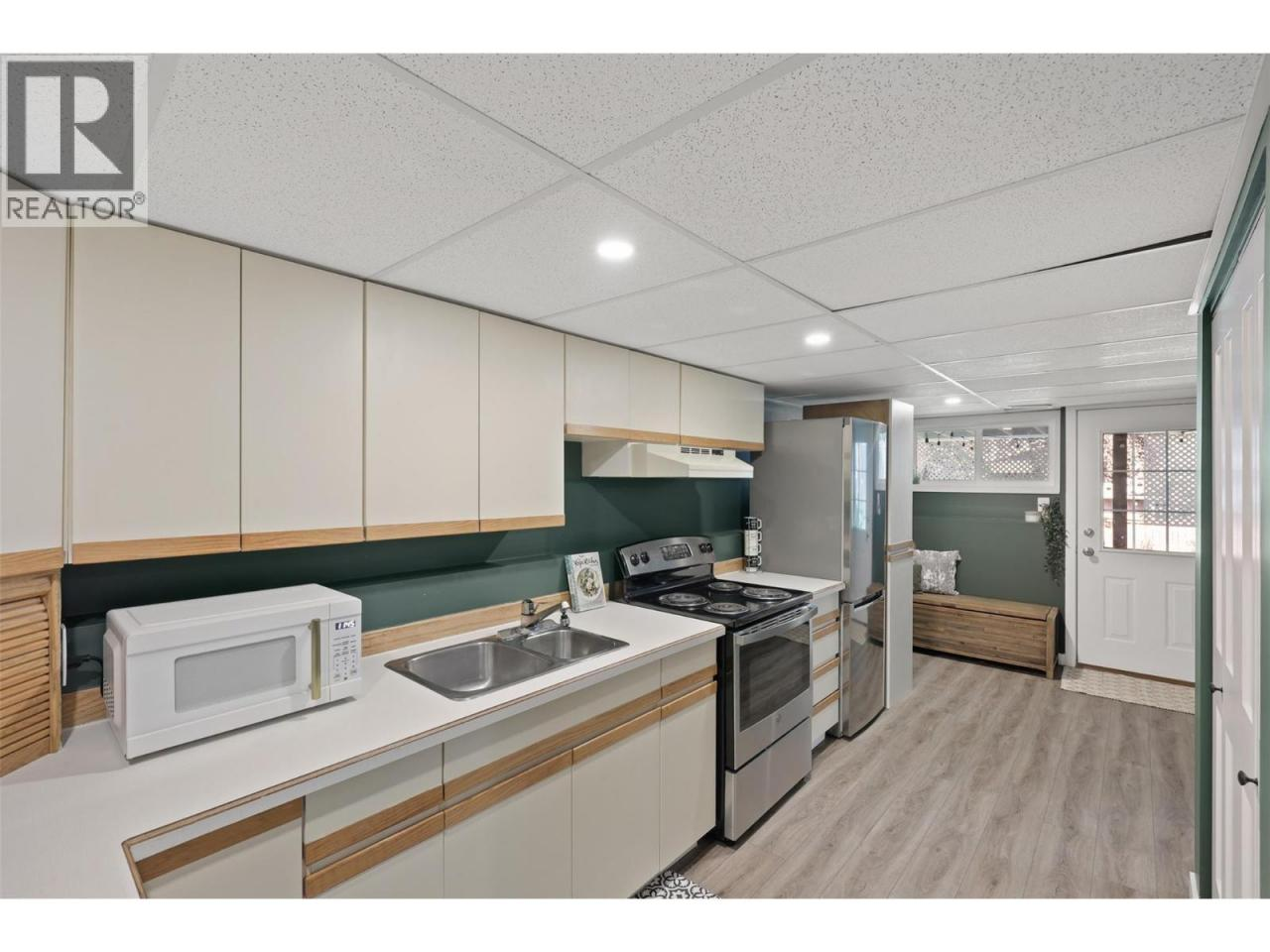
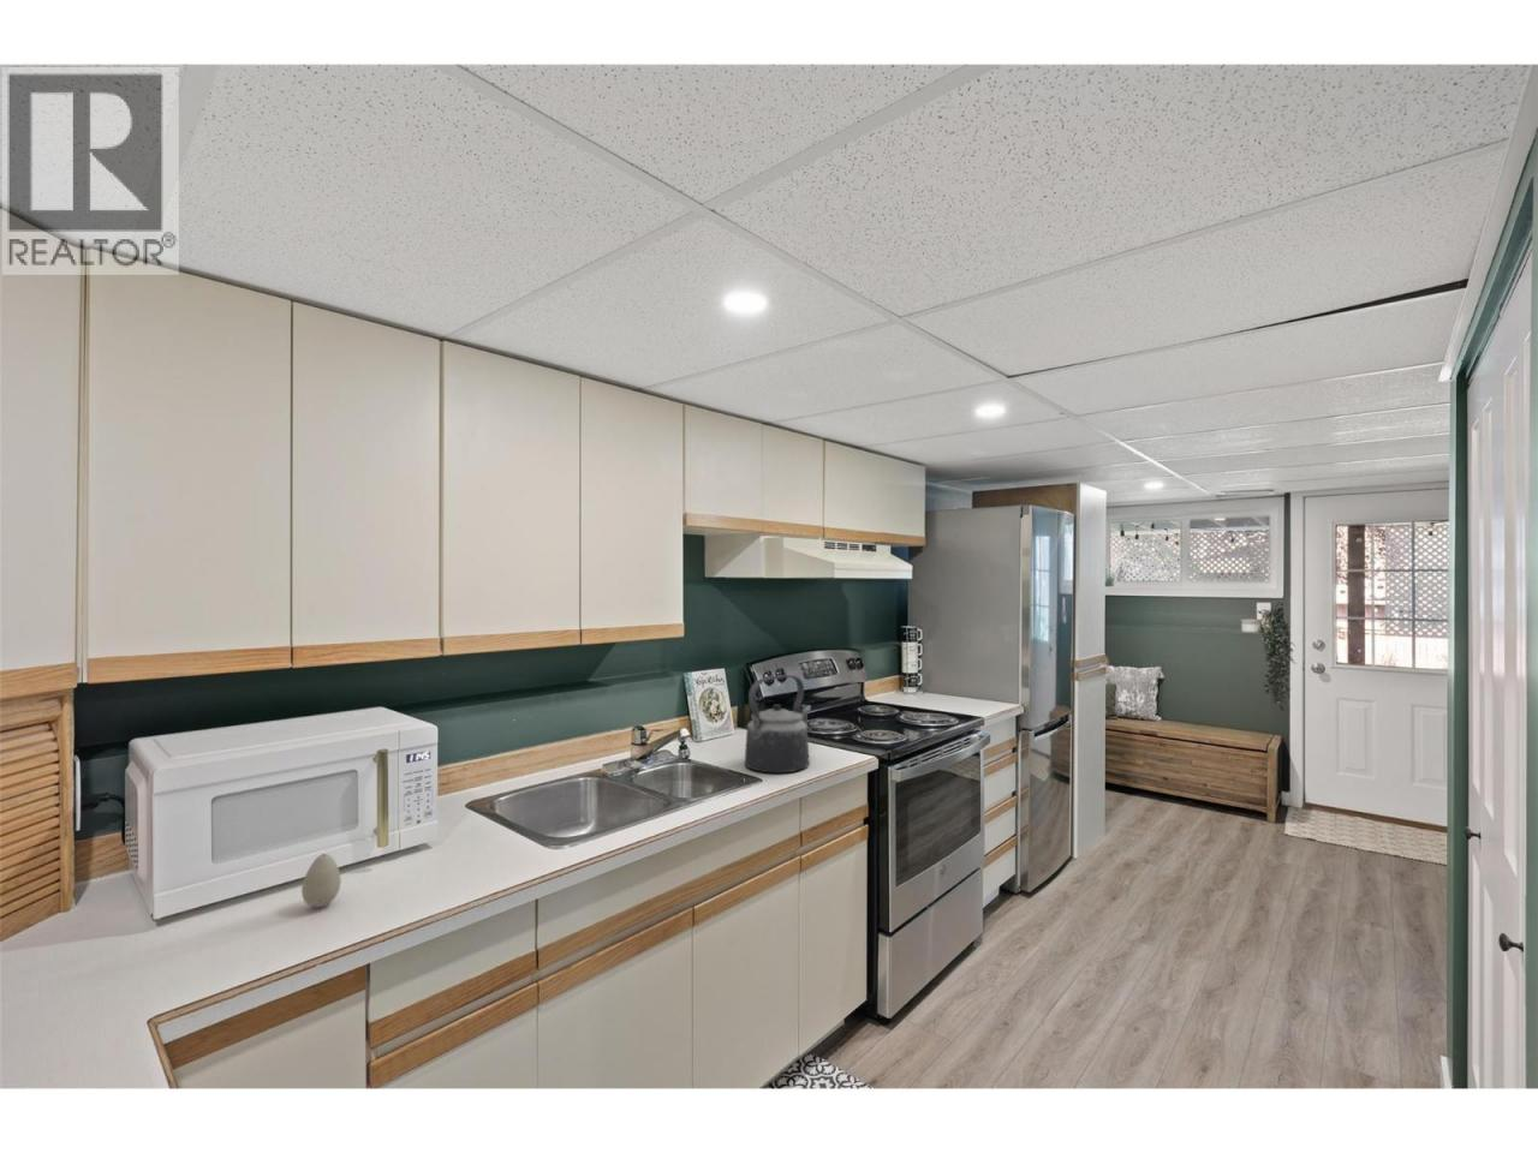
+ decorative egg (321, 879)
+ kettle (781, 719)
